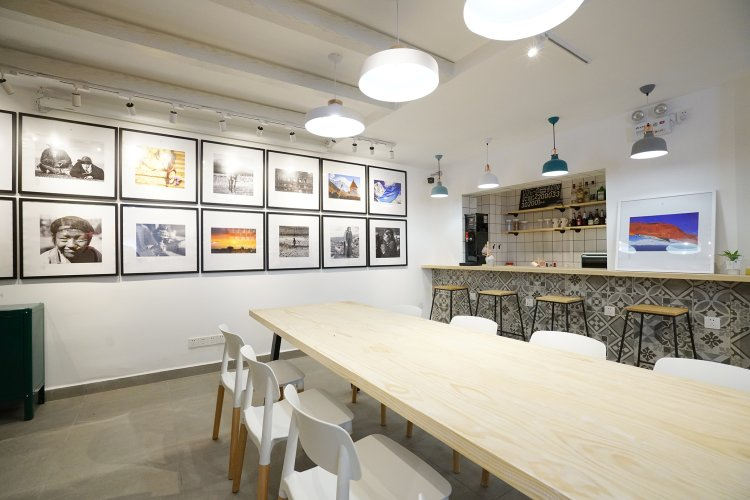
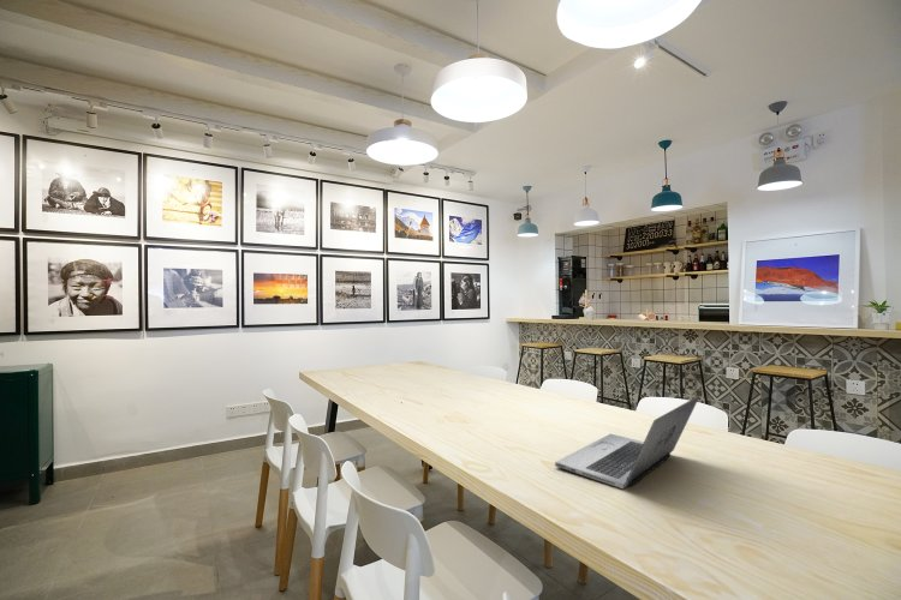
+ laptop (625, 437)
